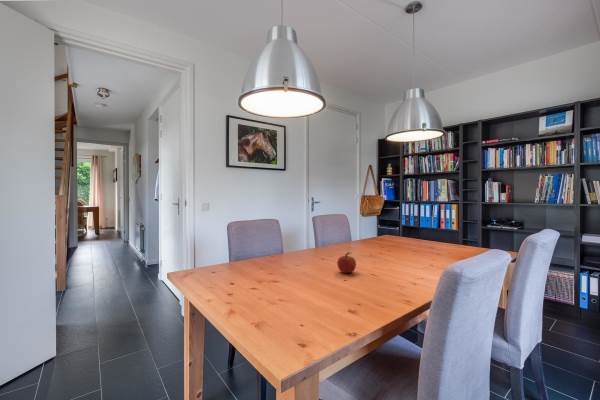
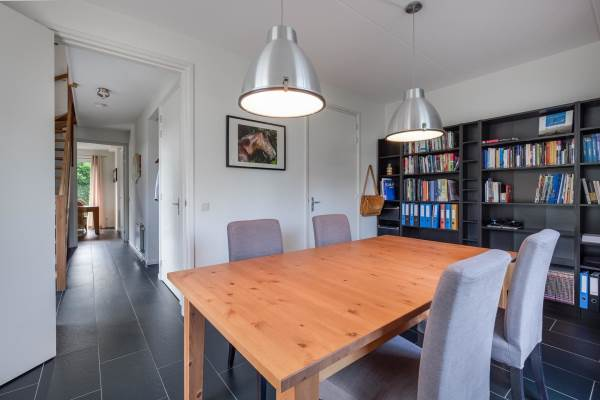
- fruit (346, 262)
